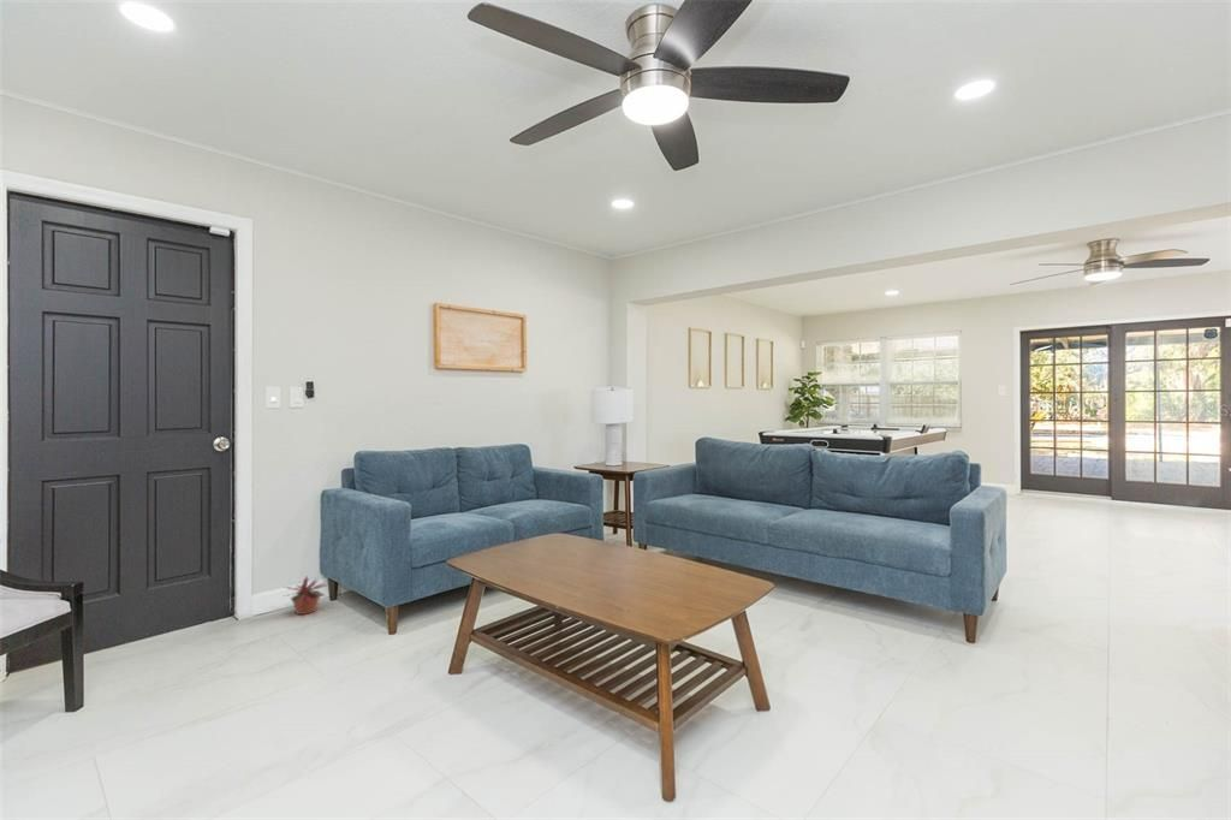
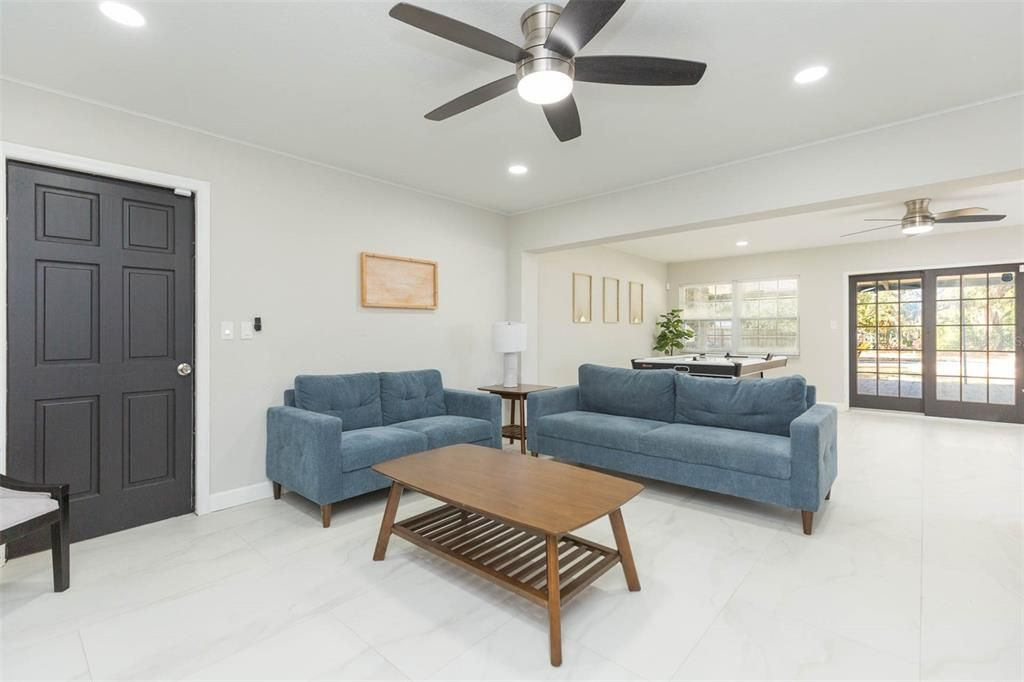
- potted plant (305, 592)
